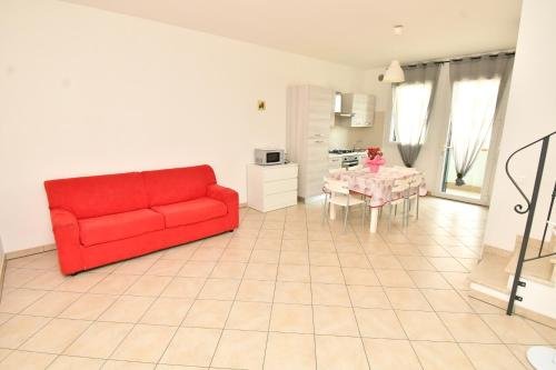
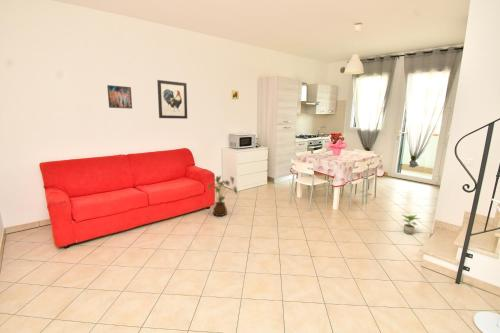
+ house plant (222, 196)
+ wall art (173, 100)
+ potted plant (410, 222)
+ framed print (120, 97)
